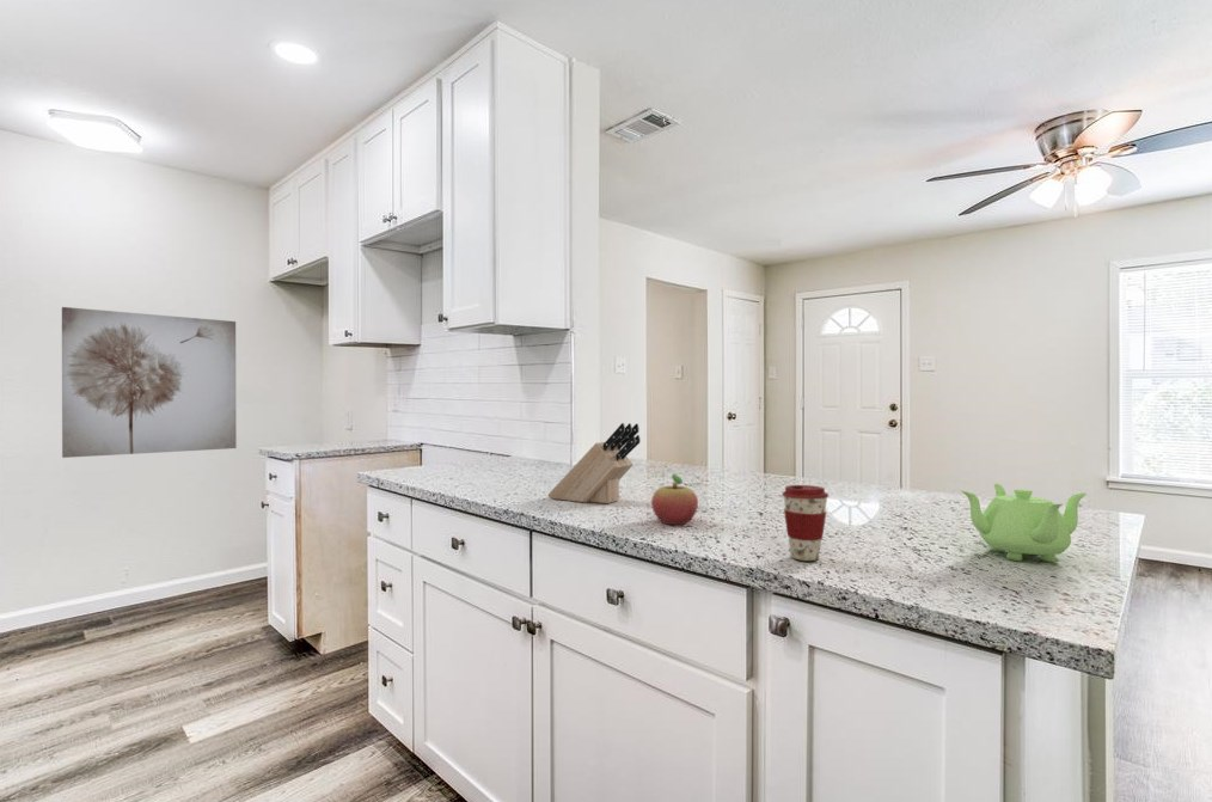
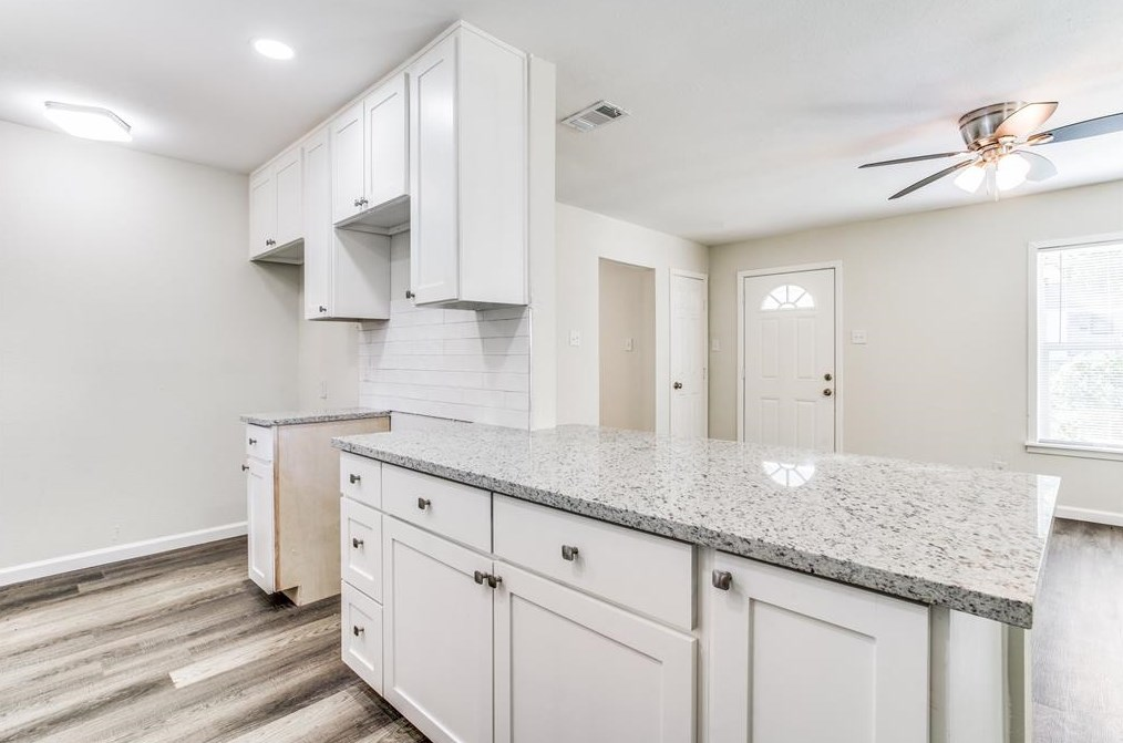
- fruit (674, 500)
- wall art (155, 384)
- knife block (595, 460)
- teapot (1023, 522)
- coffee cup (804, 521)
